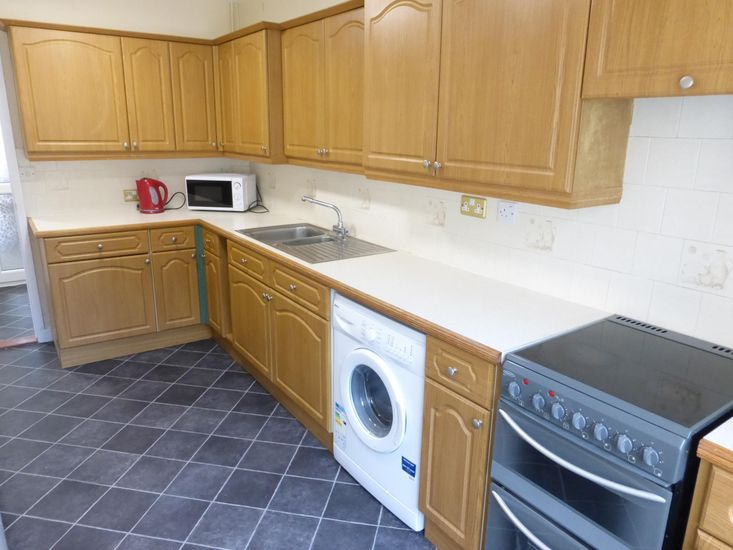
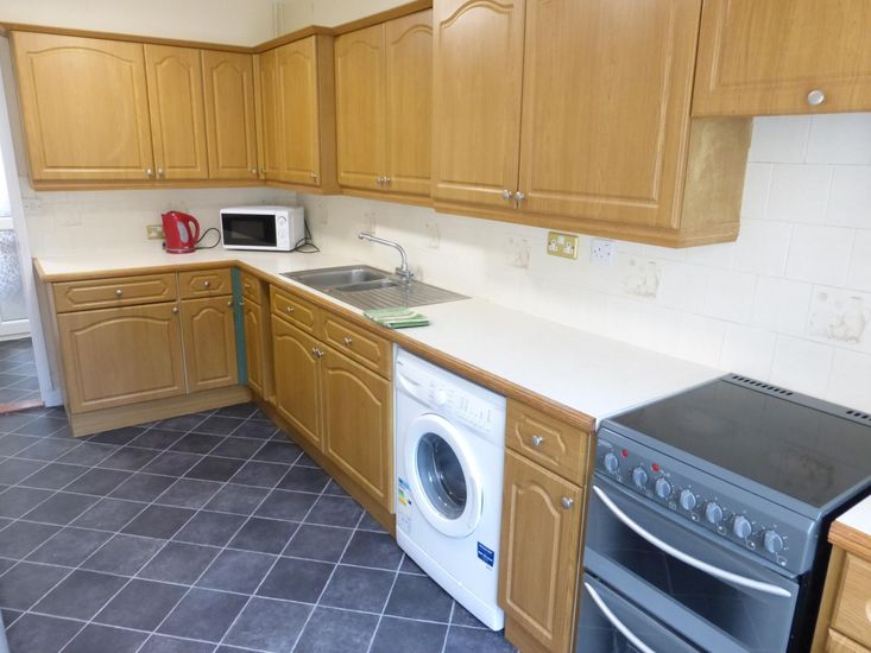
+ dish towel (396, 316)
